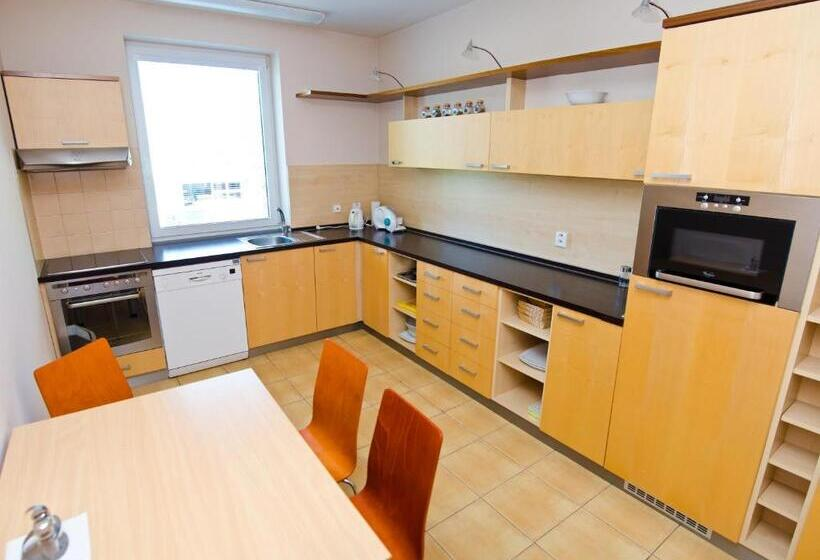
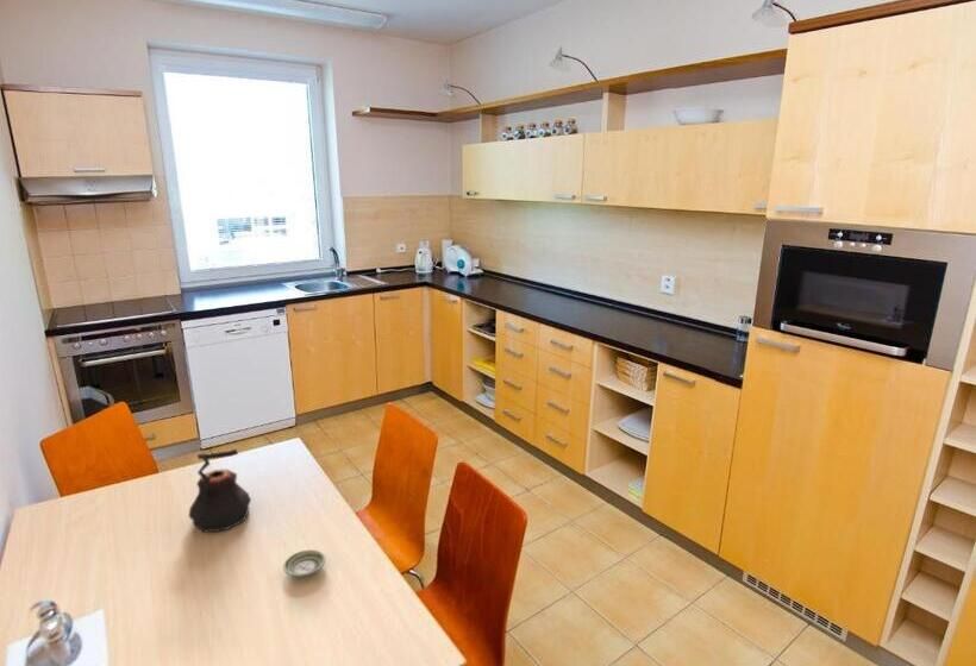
+ teapot (215, 486)
+ saucer (305, 565)
